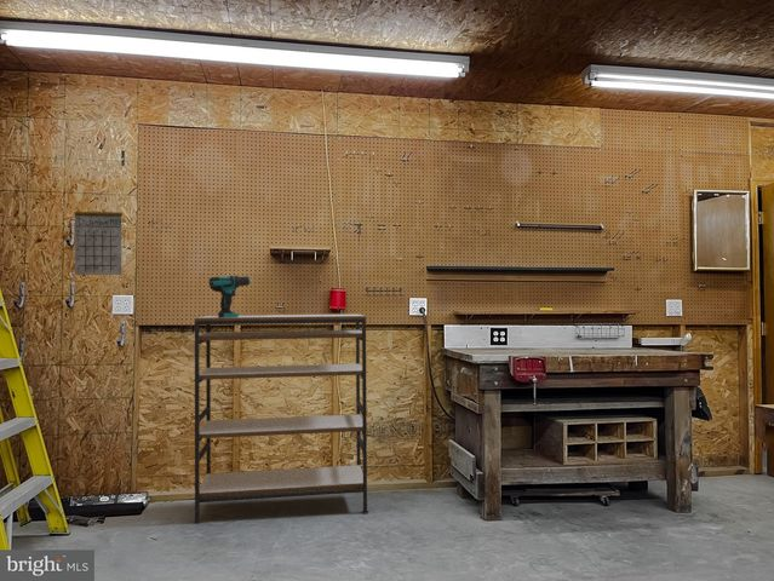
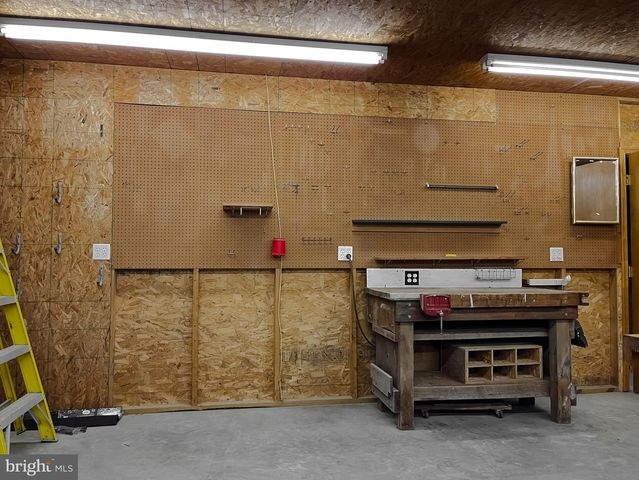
- calendar (98, 235)
- shelving unit (283, 418)
- power drill (231, 295)
